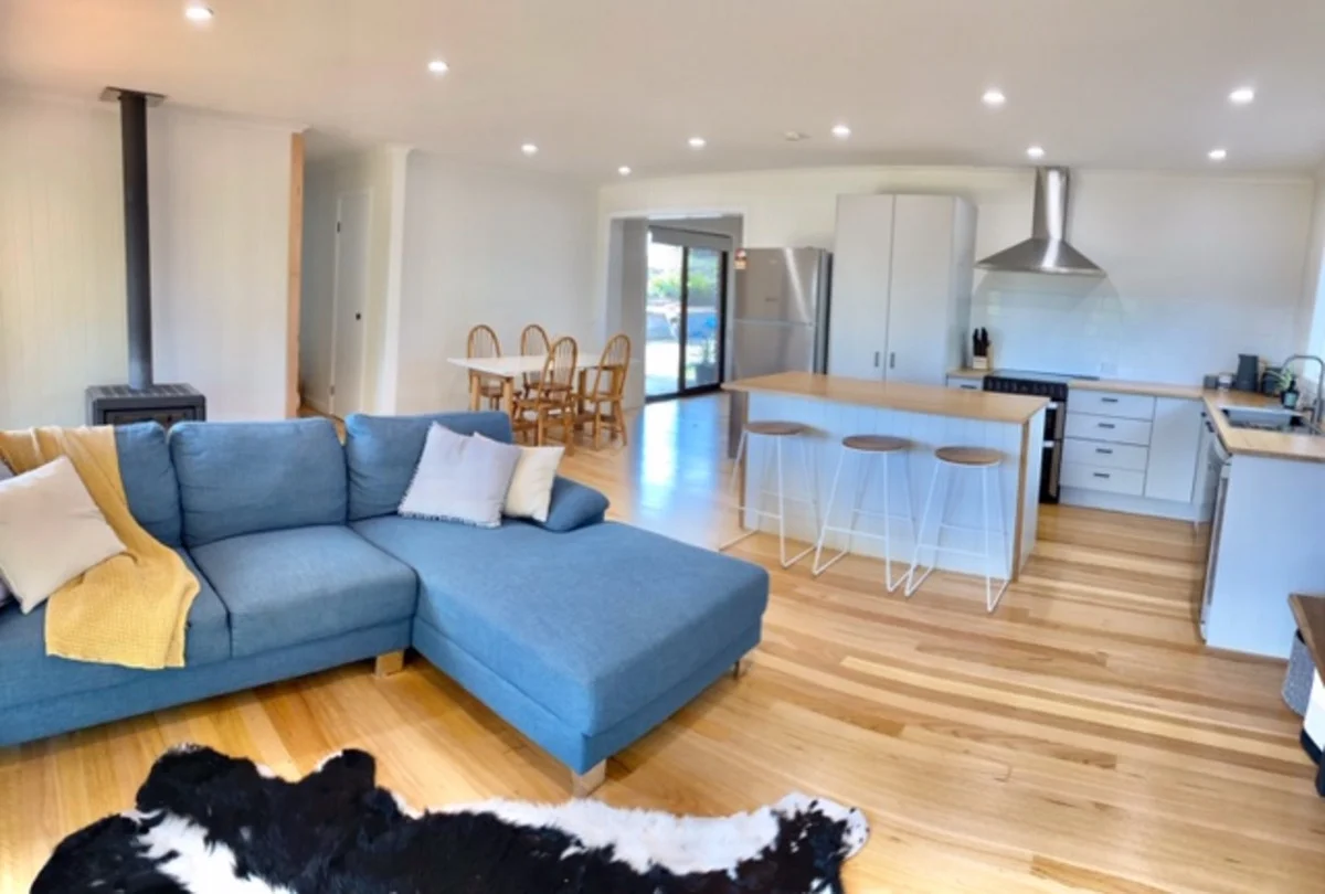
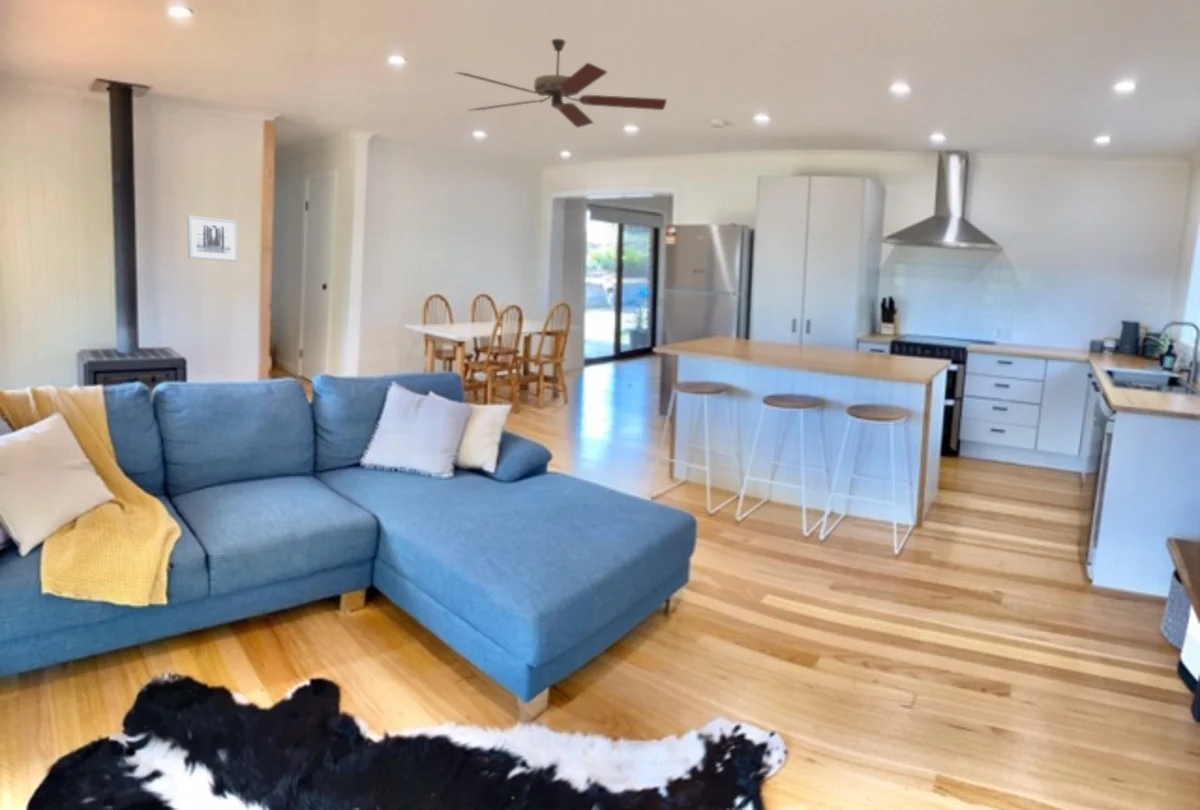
+ ceiling fan (565, 76)
+ wall art (213, 239)
